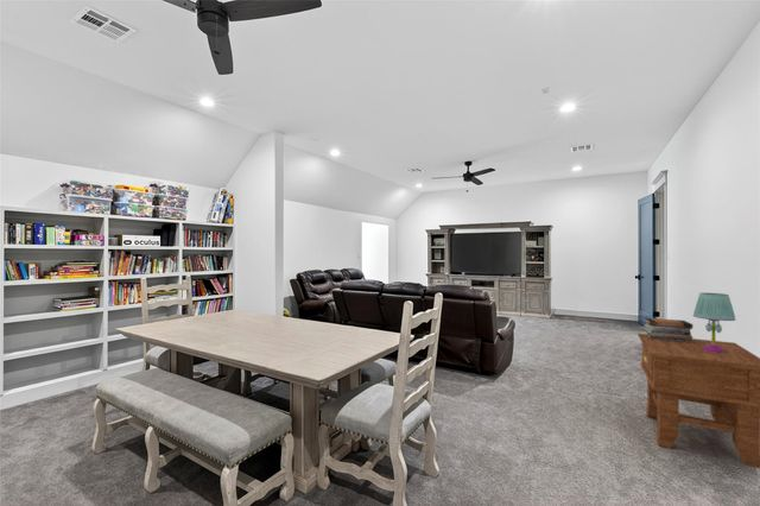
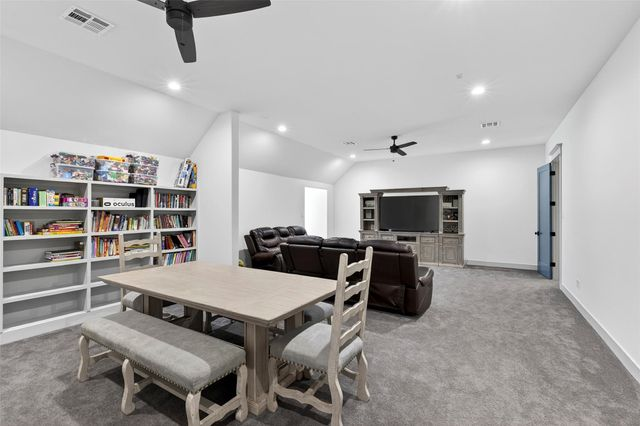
- book stack (666, 329)
- table lamp (714, 321)
- side table (694, 392)
